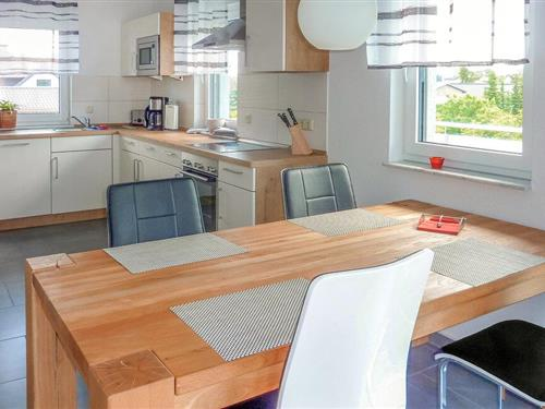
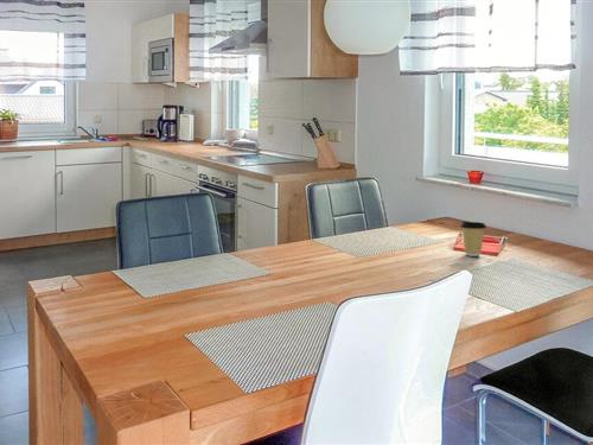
+ coffee cup (472, 237)
